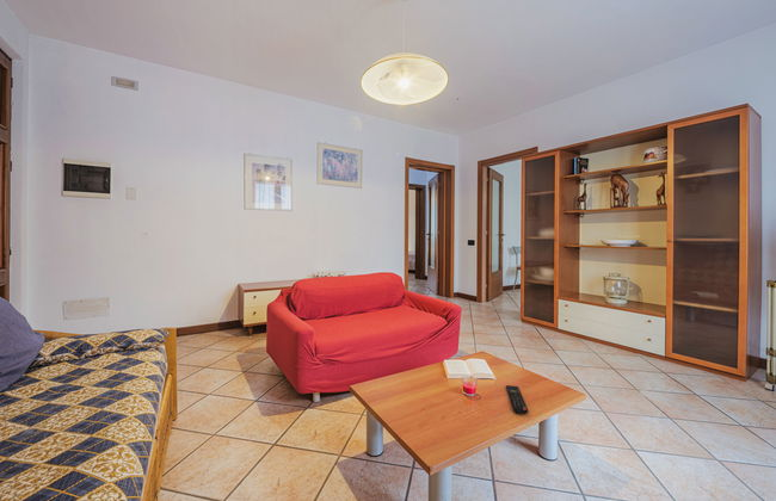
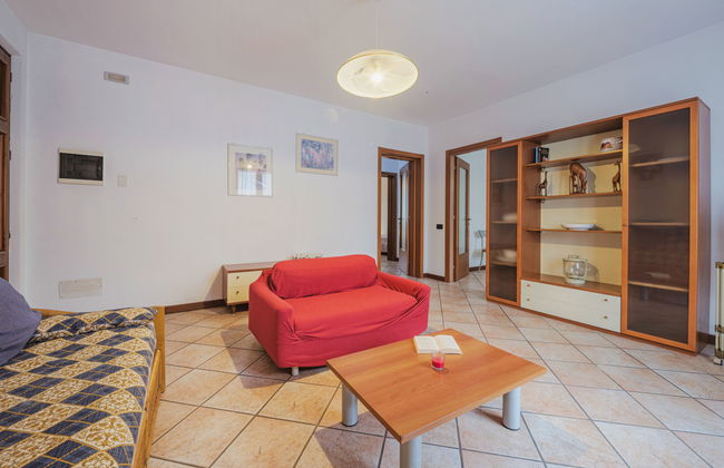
- remote control (516, 398)
